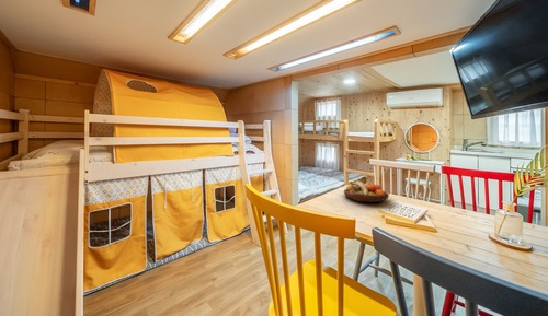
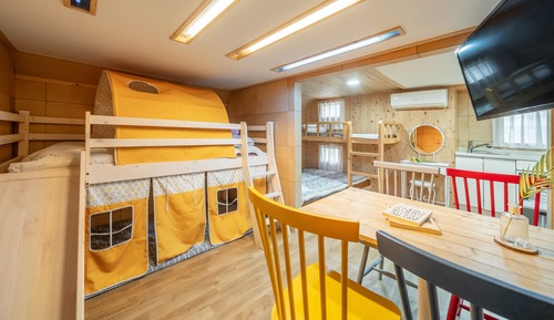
- fruit bowl (365, 189)
